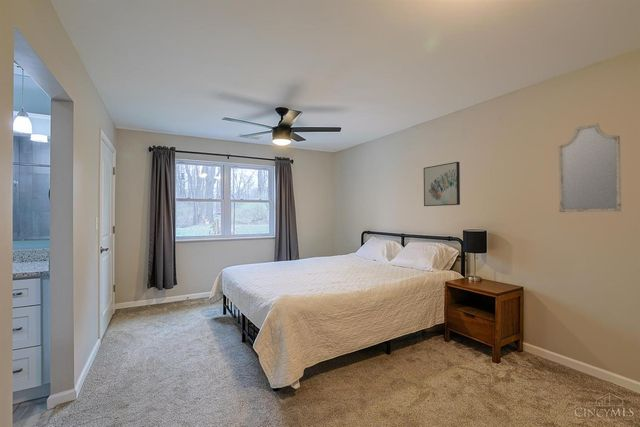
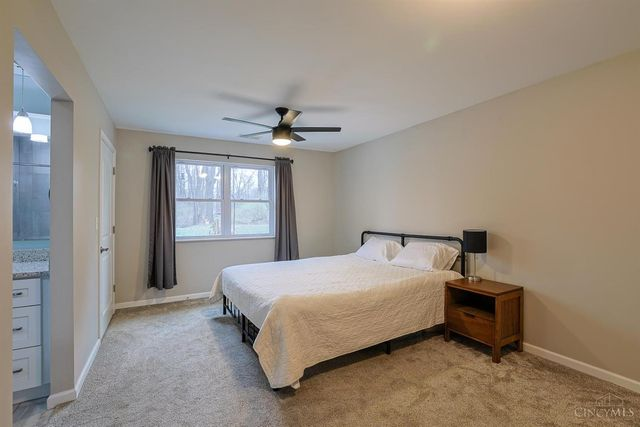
- home mirror (587, 168)
- wall art (440, 185)
